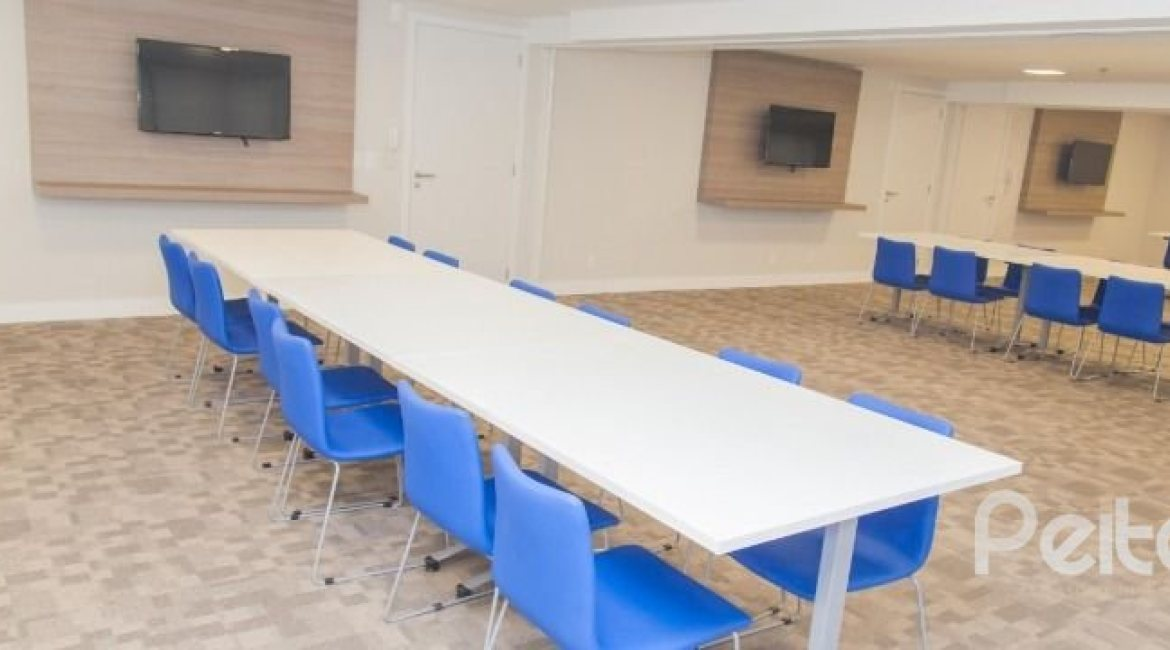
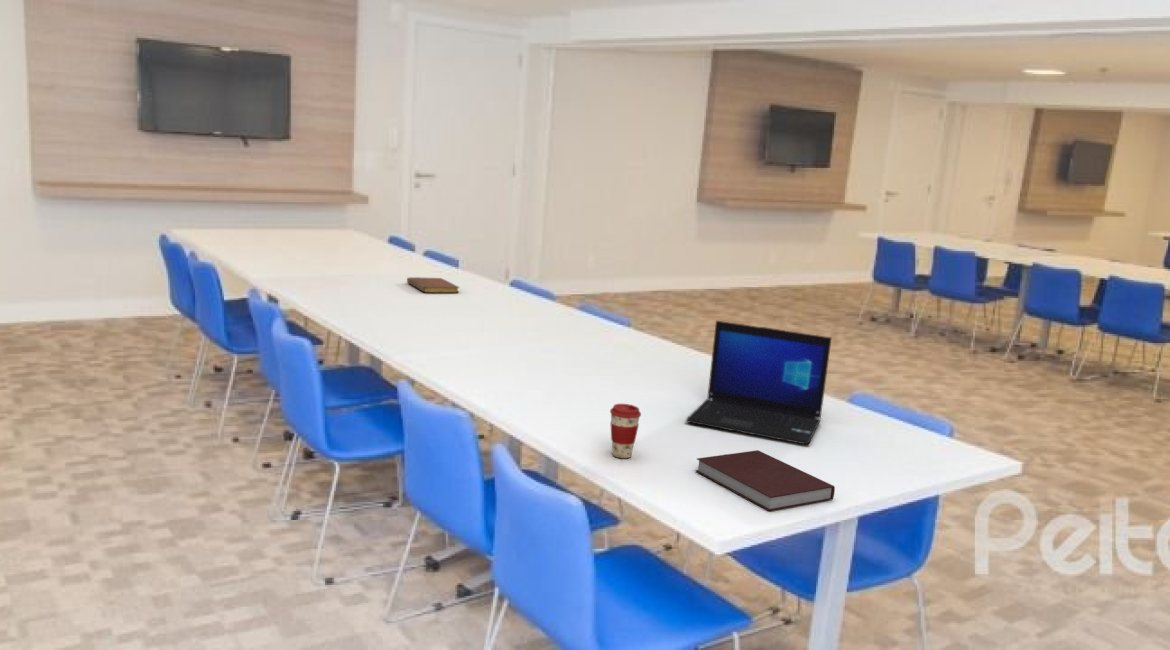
+ notebook (432, 284)
+ coffee cup (623, 431)
+ laptop (759, 379)
+ notebook (763, 478)
